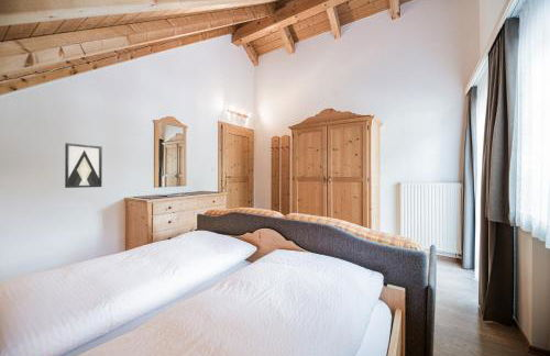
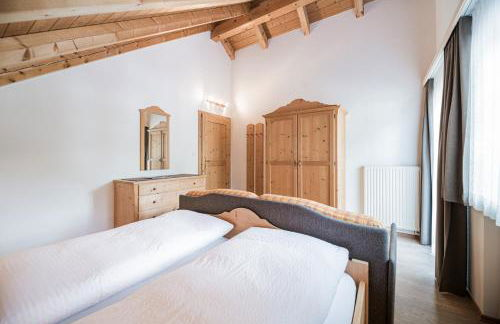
- wall art (84, 166)
